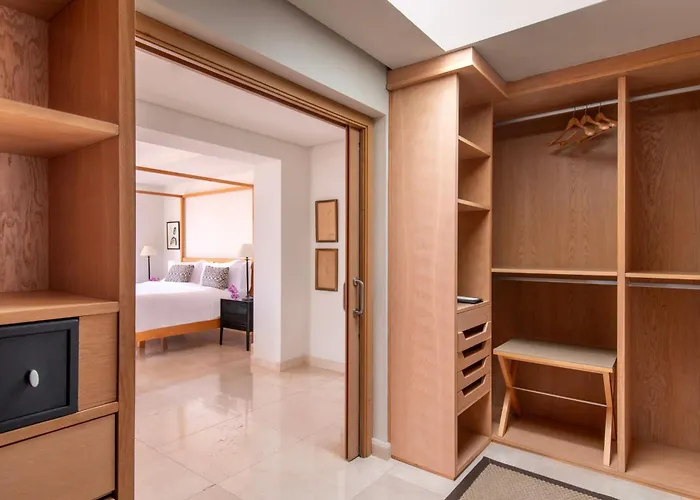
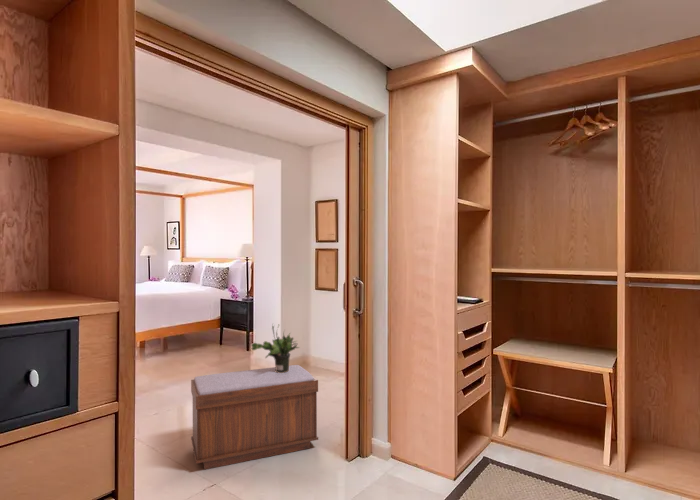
+ potted plant (274, 348)
+ bench (254, 411)
